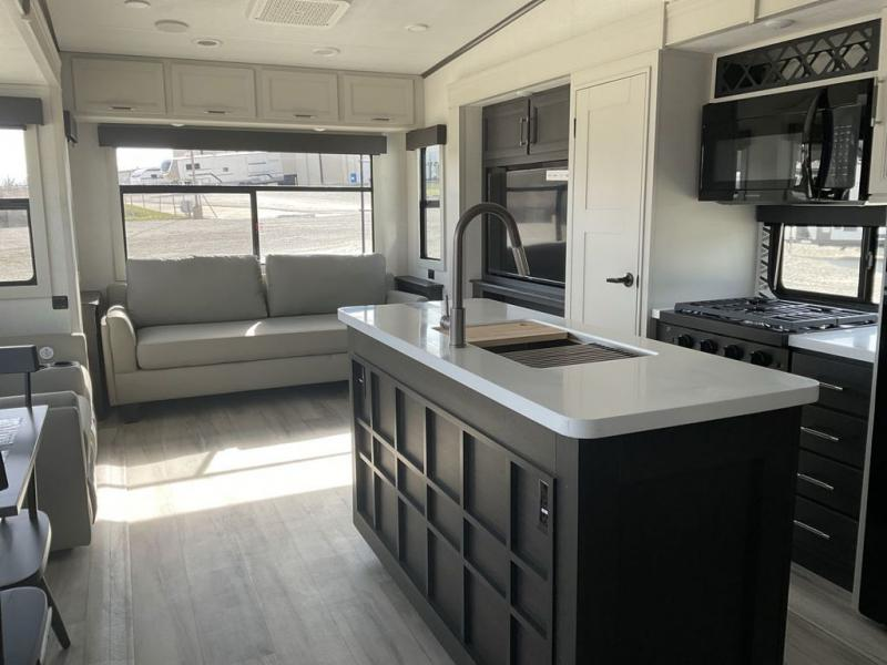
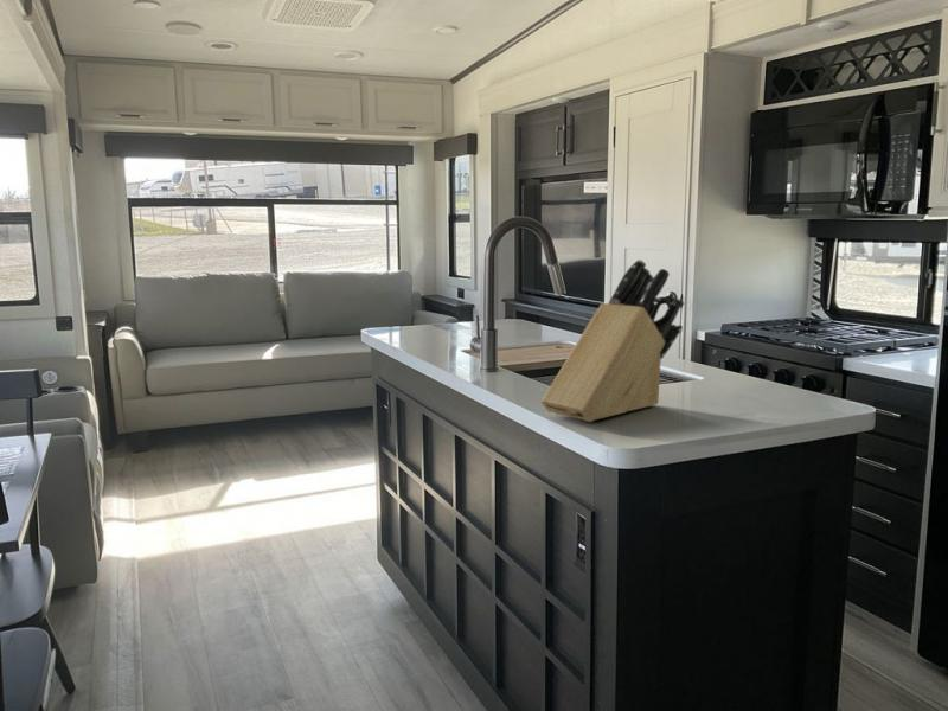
+ knife block (617, 335)
